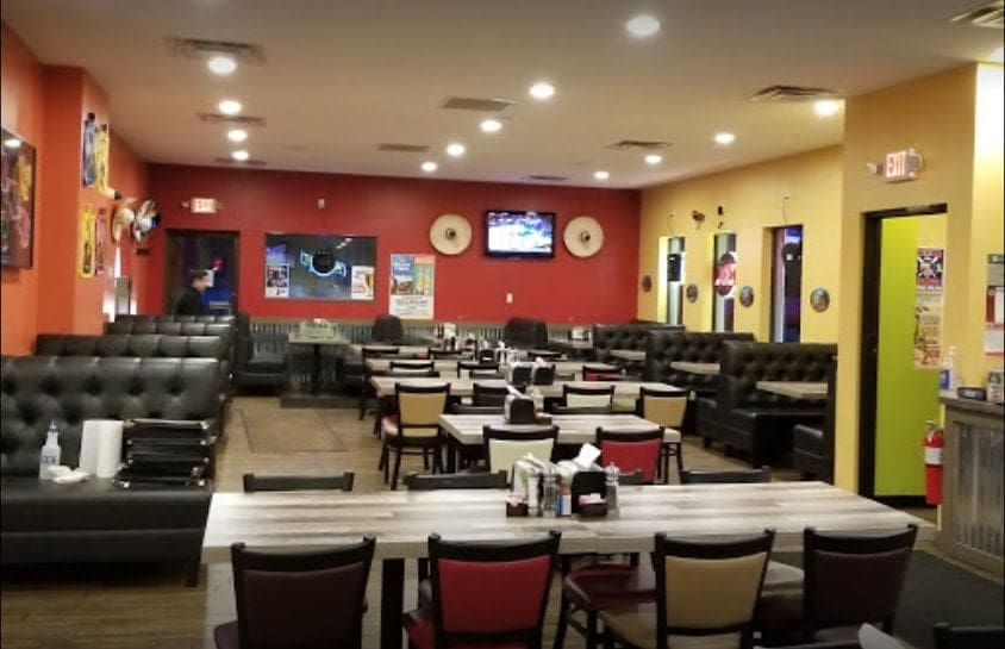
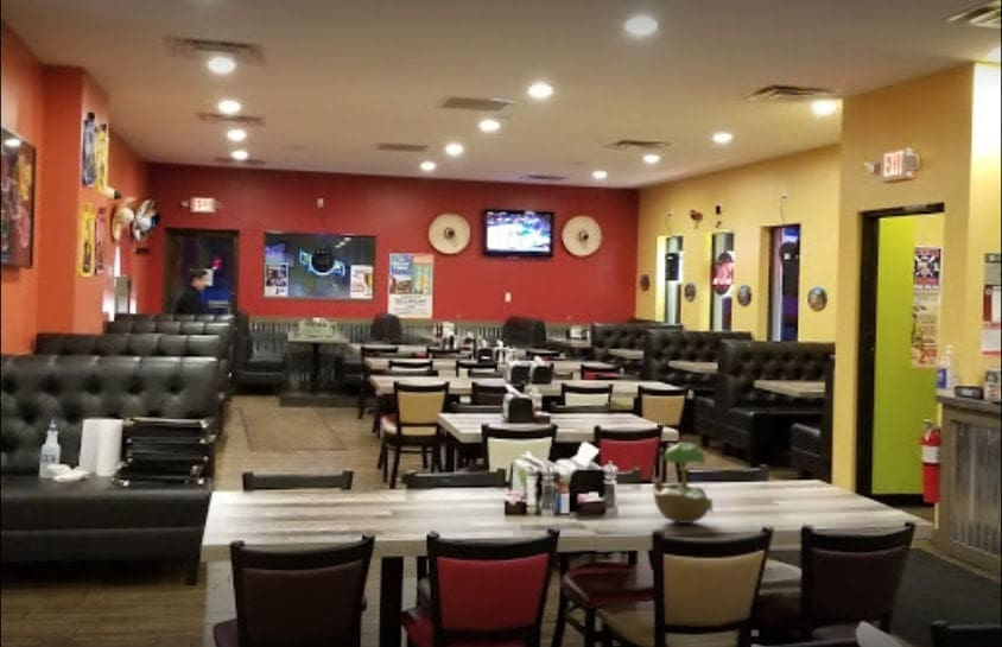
+ flower (684, 483)
